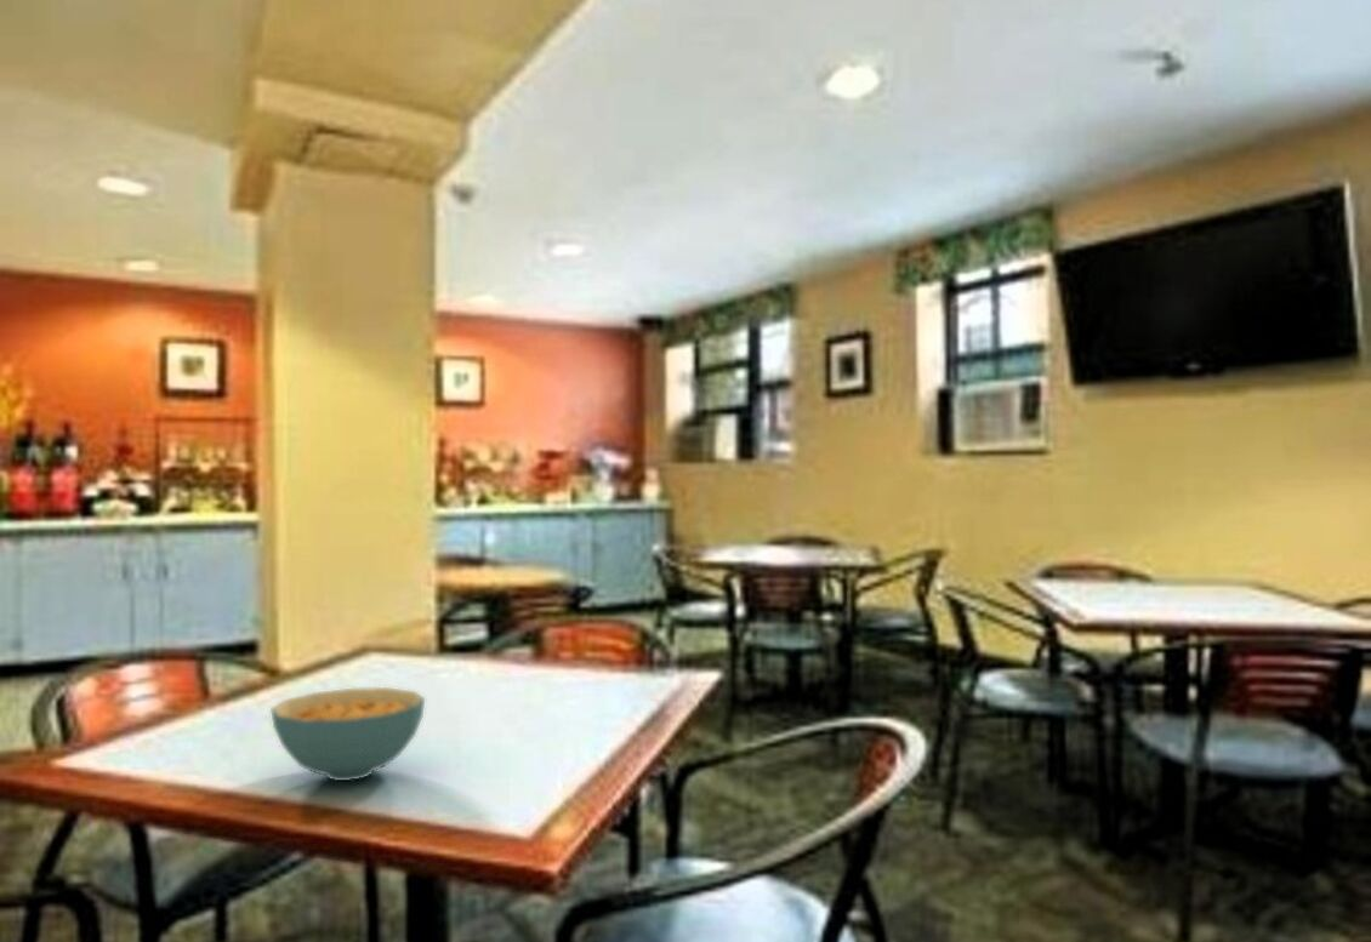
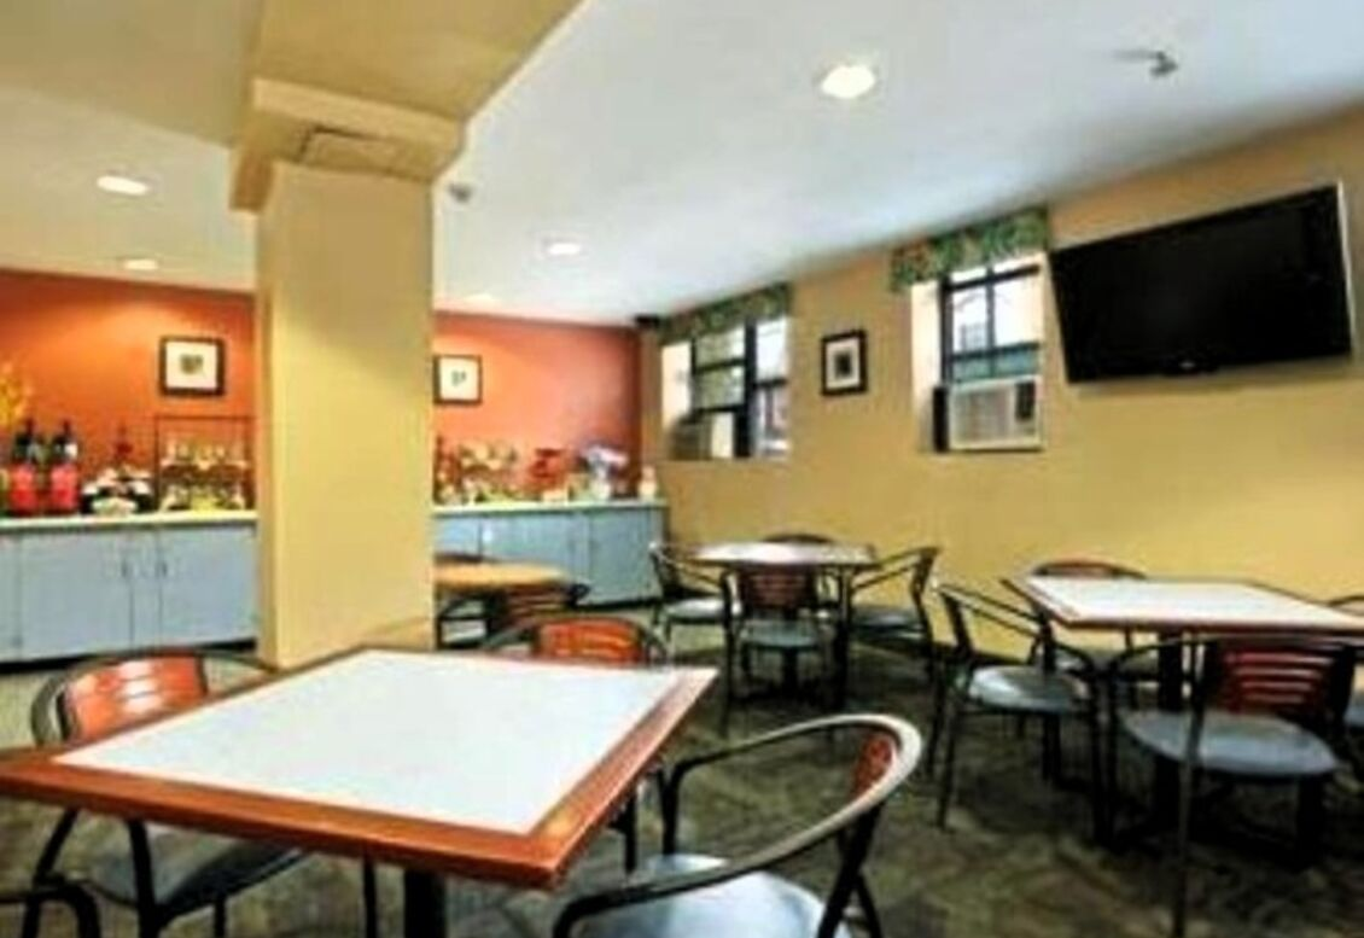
- cereal bowl (349, 738)
